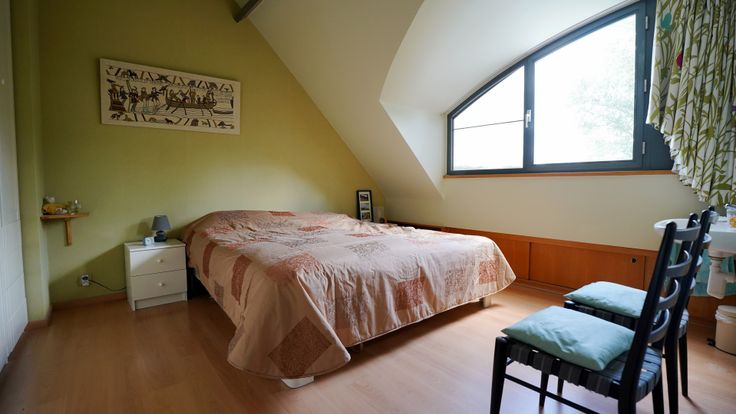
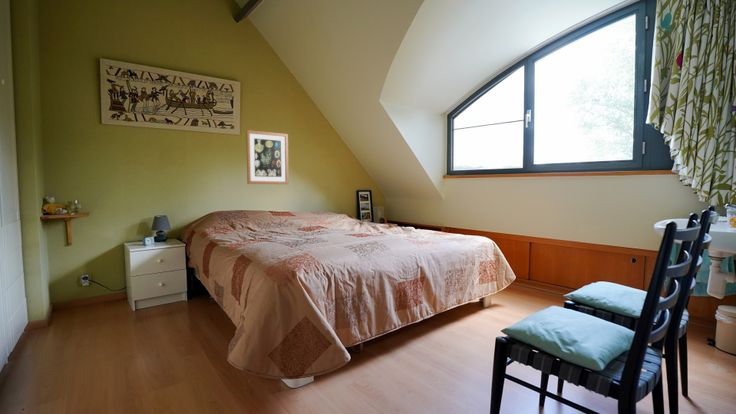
+ wall art (268, 158)
